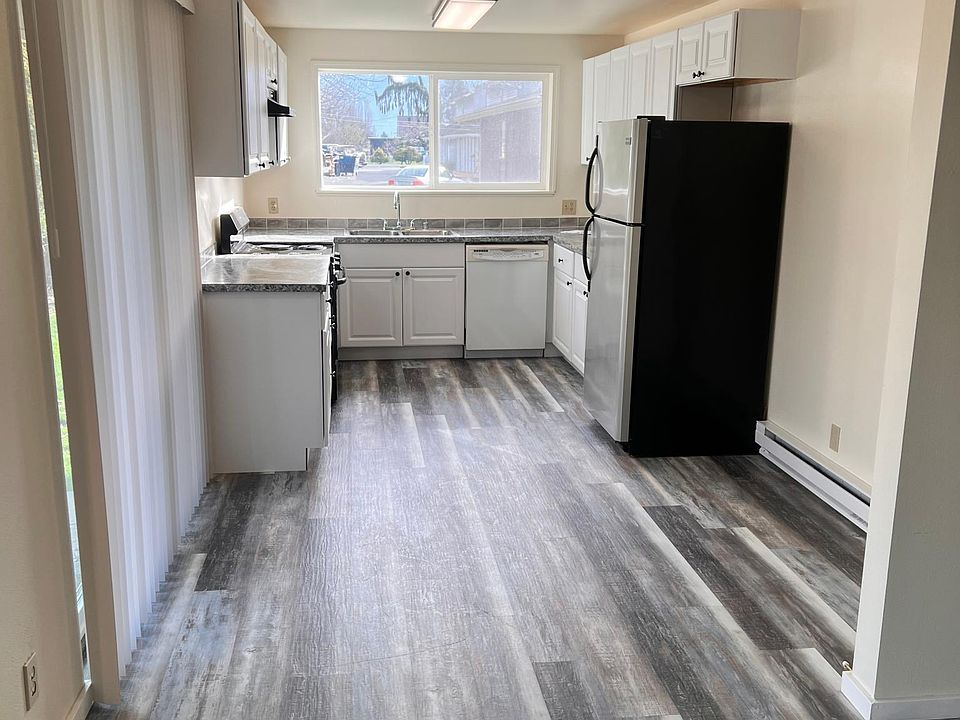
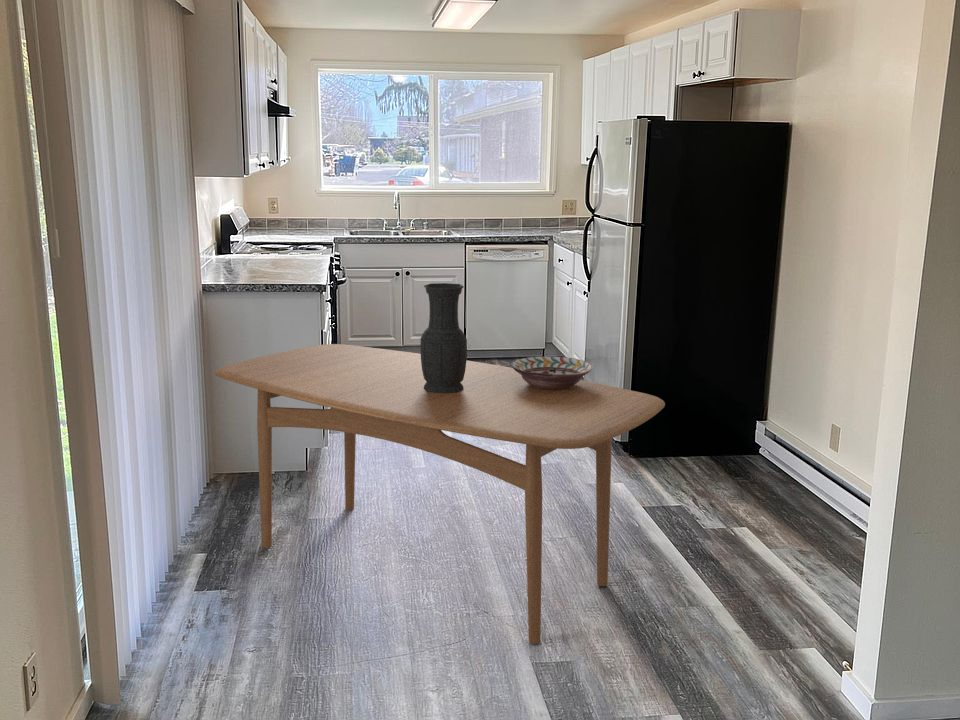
+ decorative bowl (551, 374)
+ dining table (433, 453)
+ vase (443, 337)
